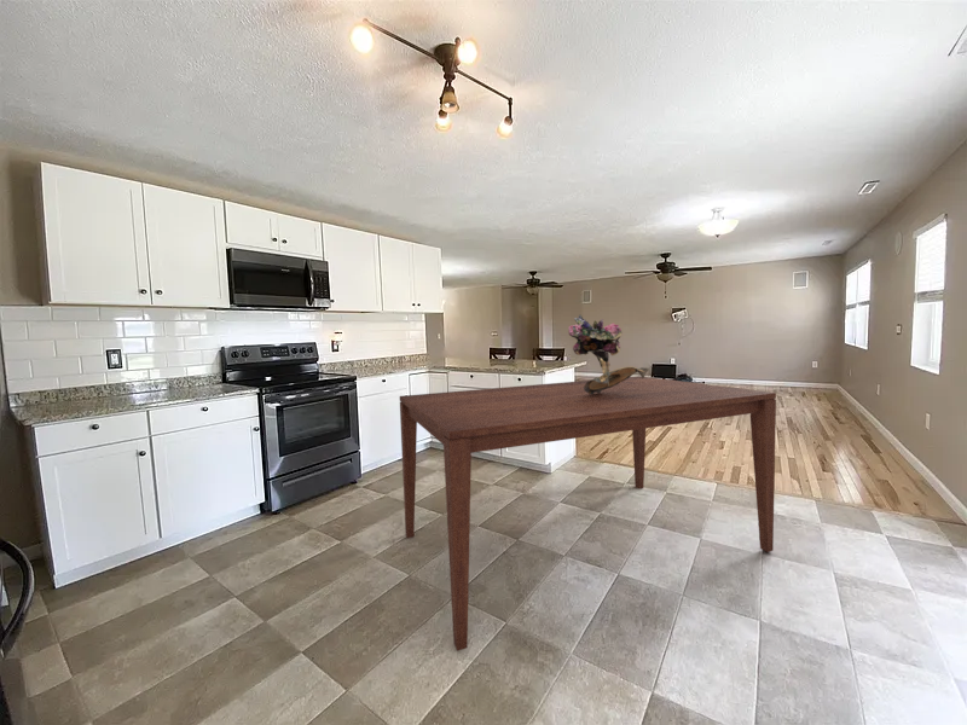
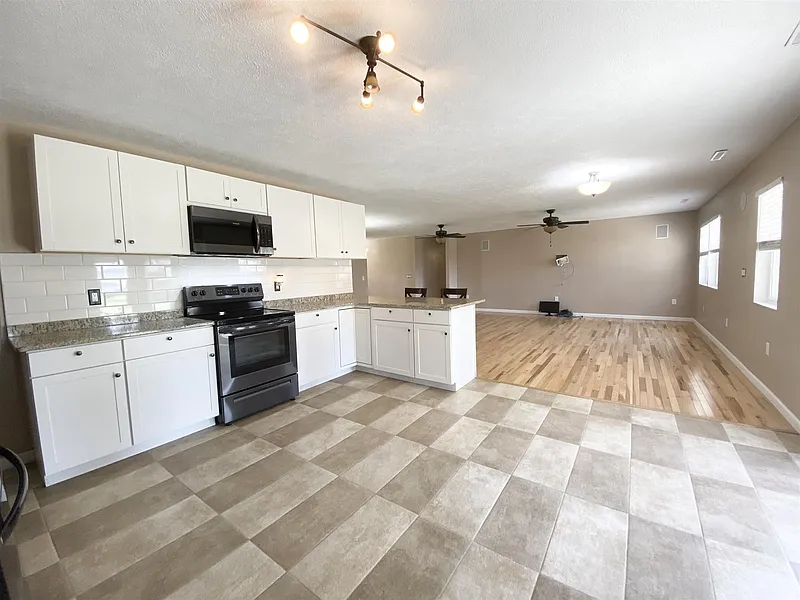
- bouquet (606, 353)
- dining table (575, 437)
